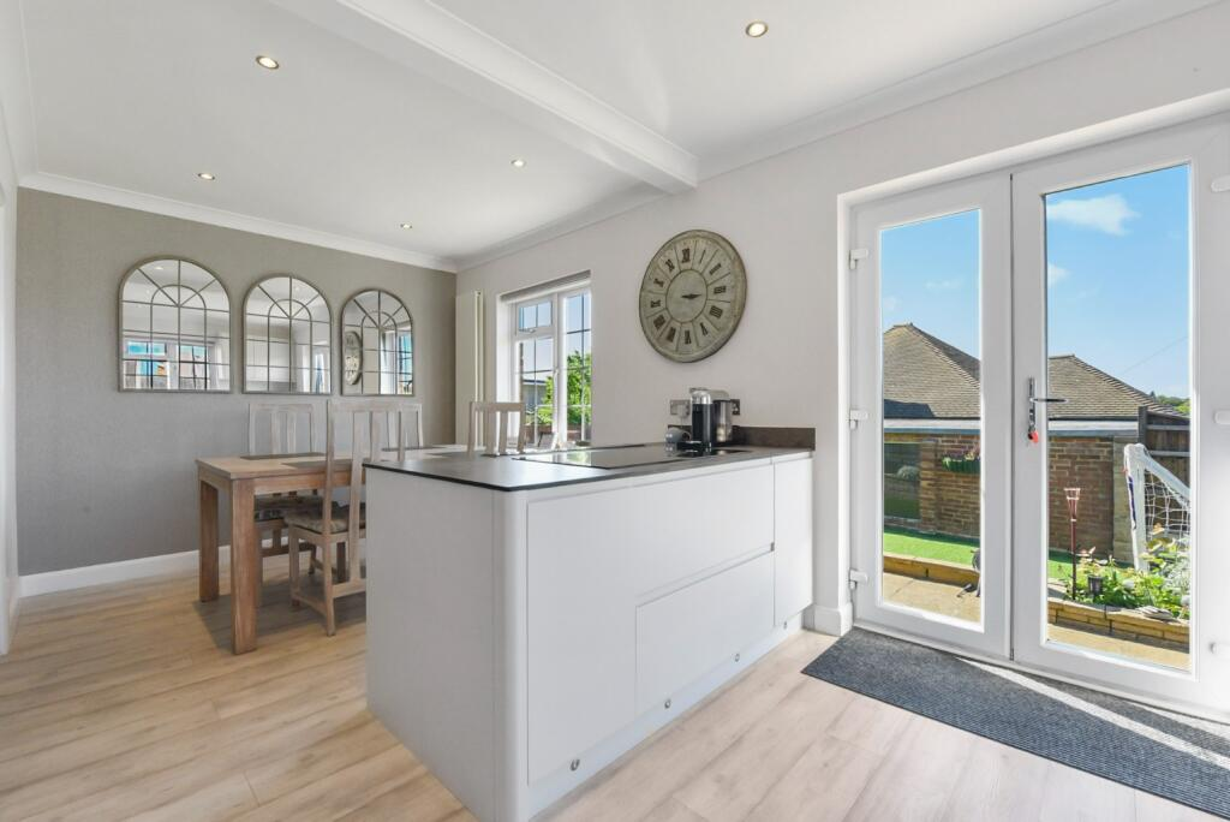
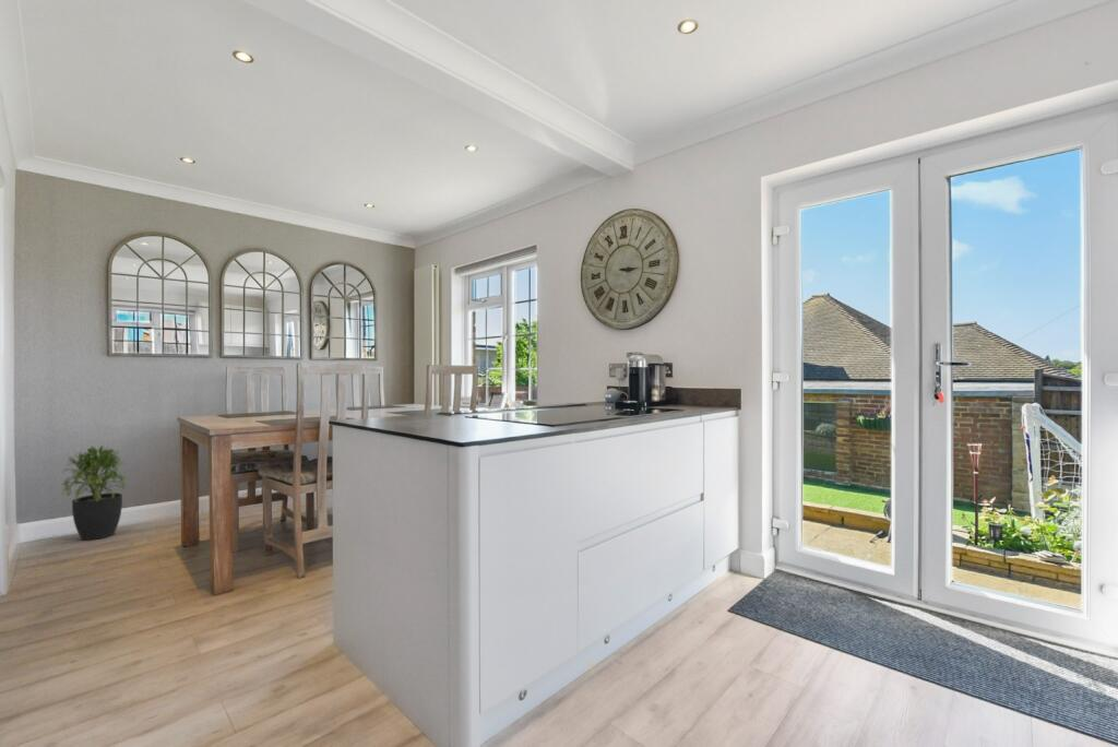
+ potted plant (93, 490)
